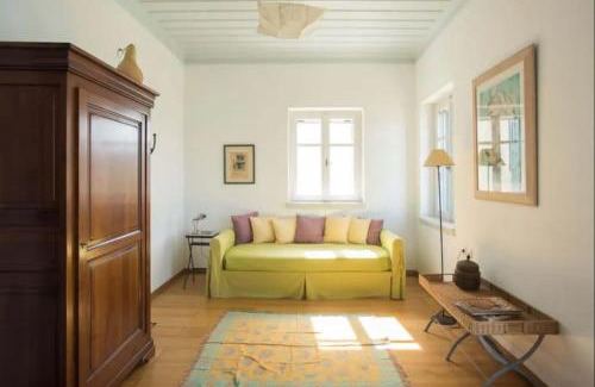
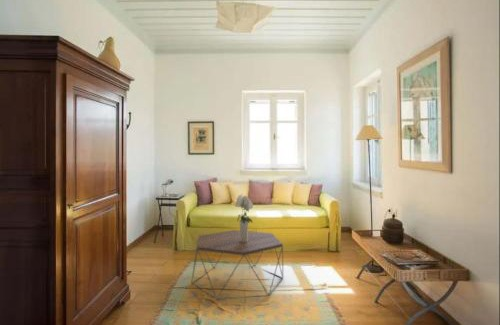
+ bouquet (245, 217)
+ coffee table (239, 261)
